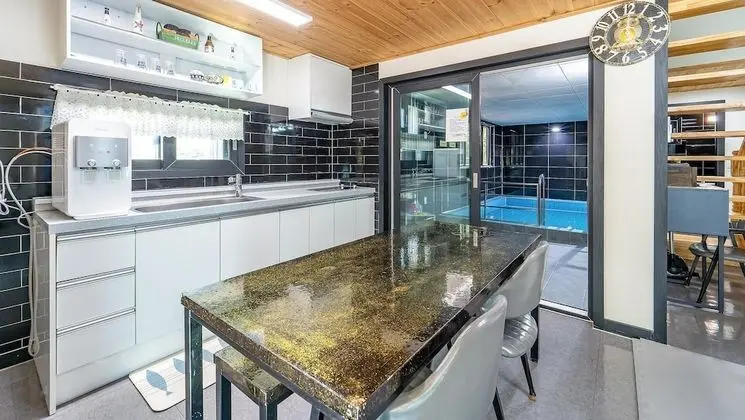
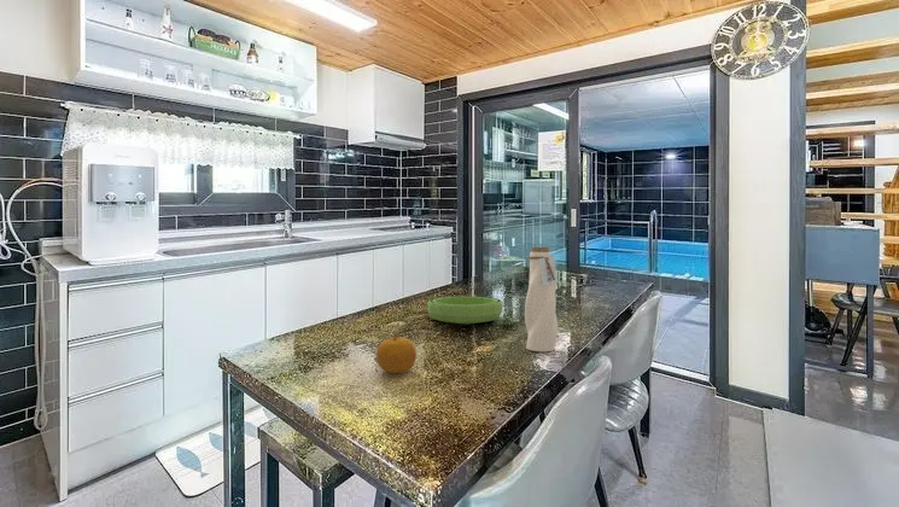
+ water bottle (542, 297)
+ fruit (396, 350)
+ bowl (465, 310)
